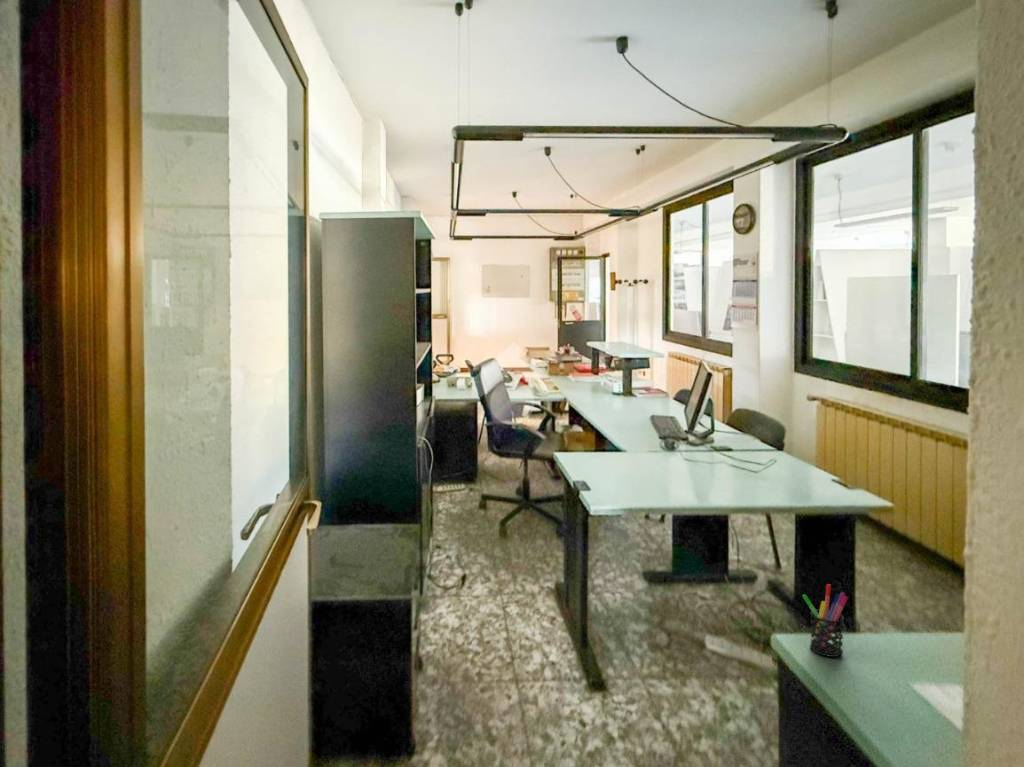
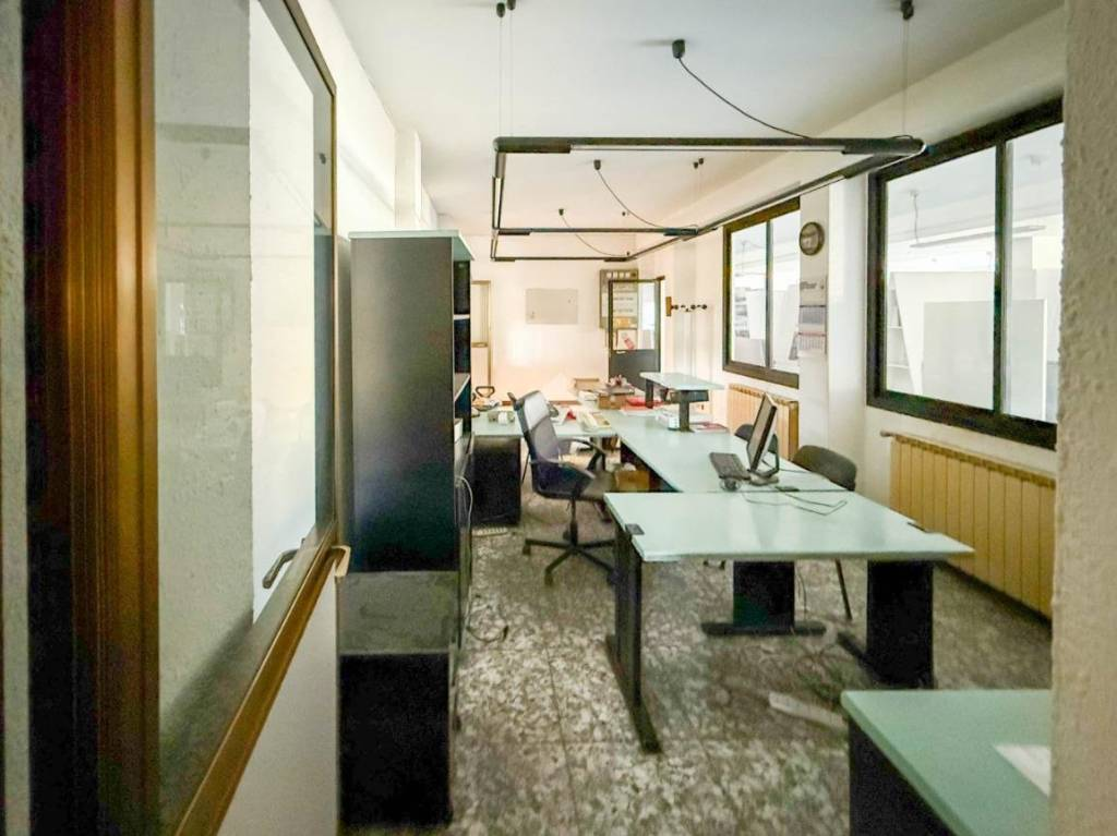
- pen holder (823, 618)
